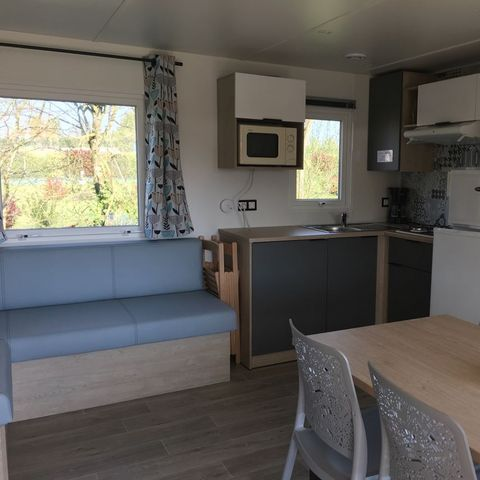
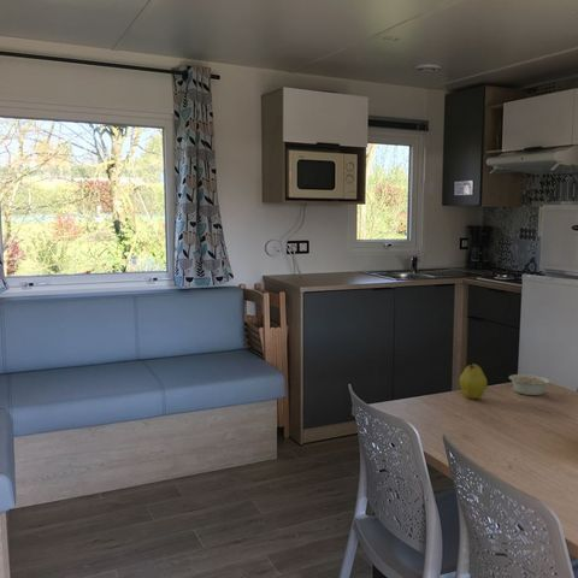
+ fruit (473, 381)
+ legume (530, 384)
